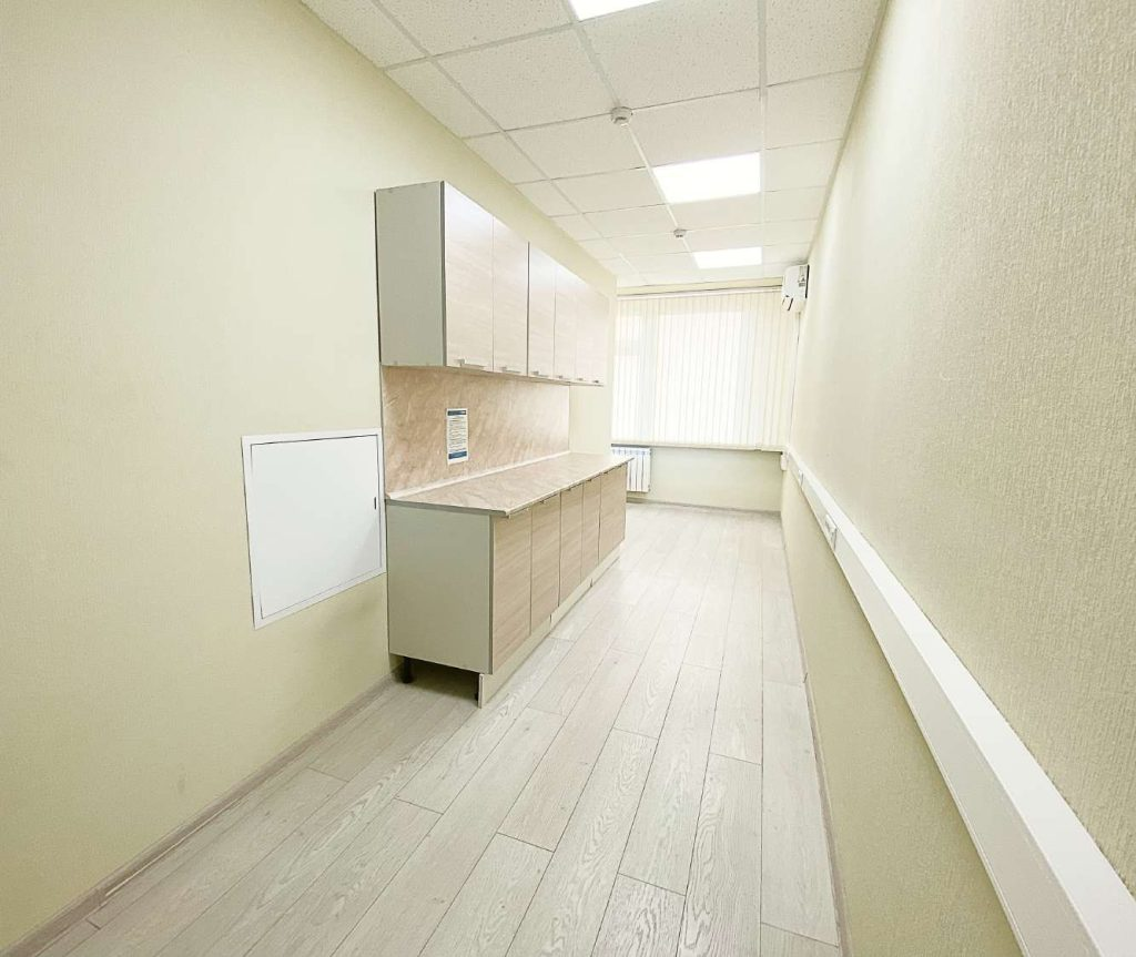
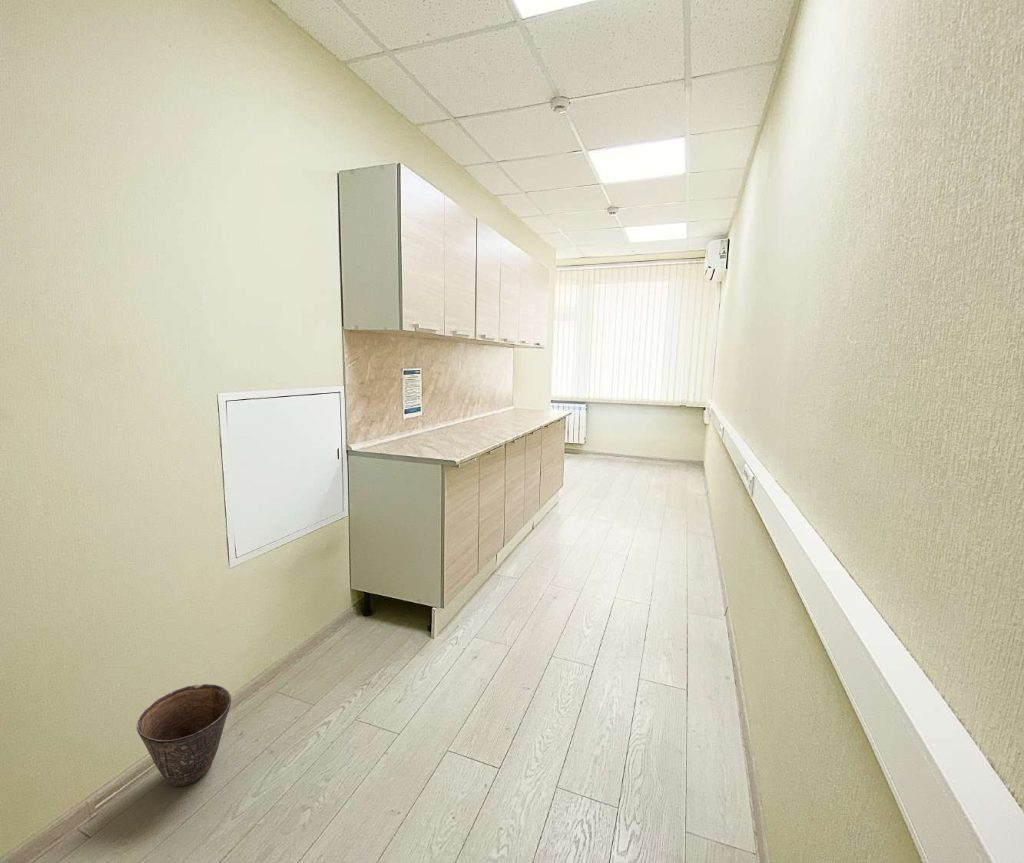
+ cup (188, 740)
